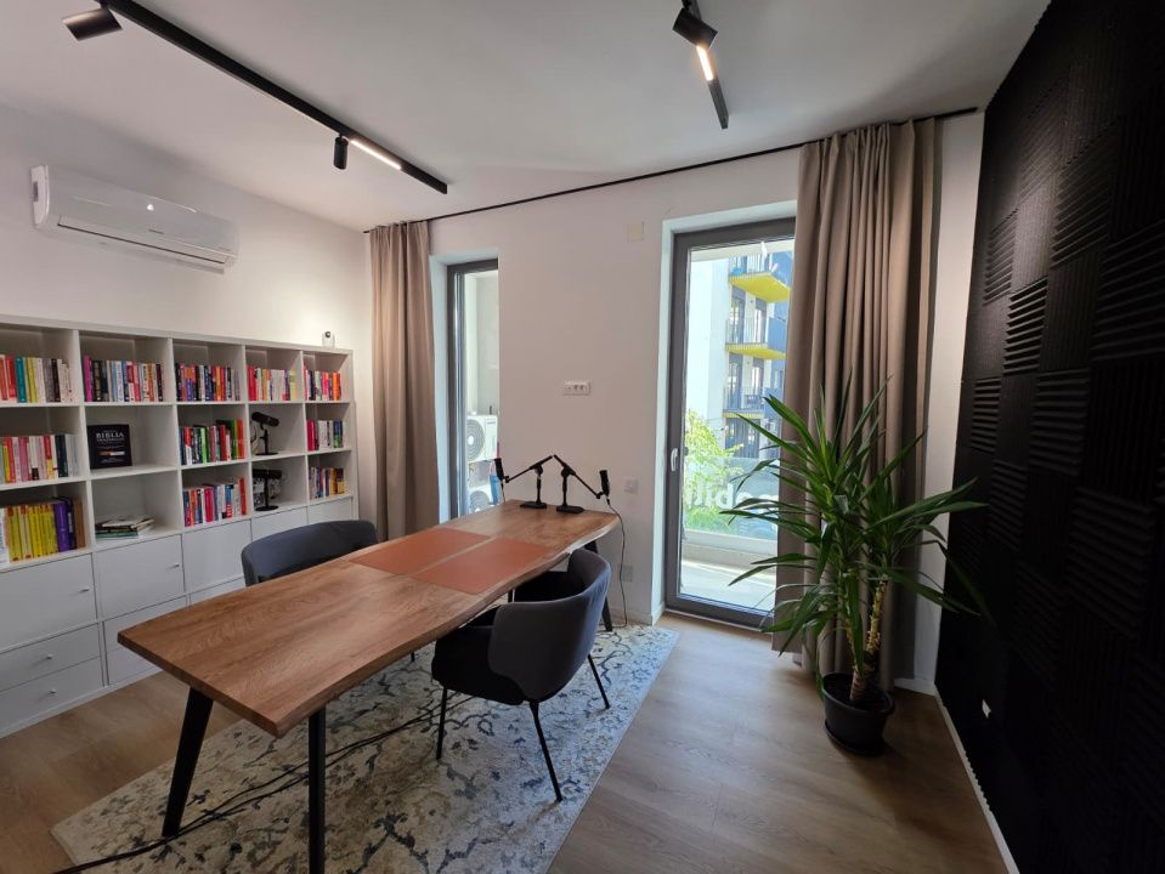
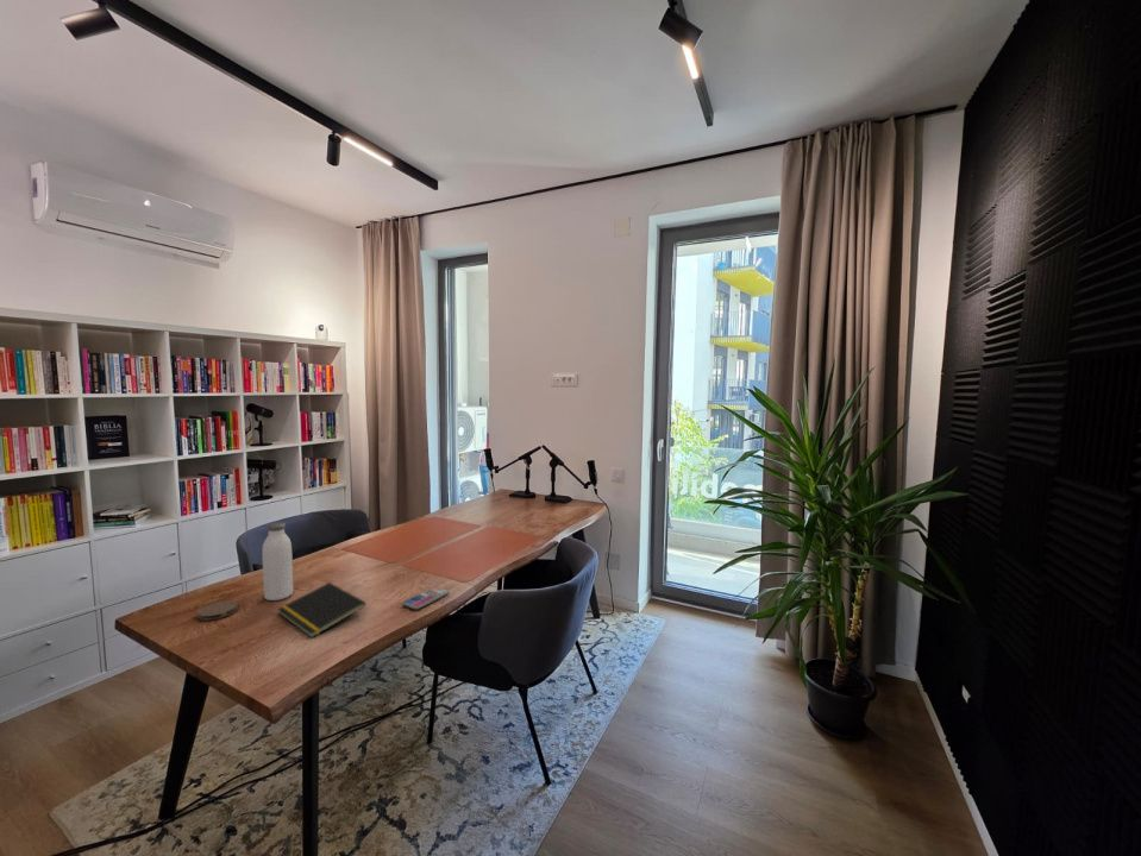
+ notepad (321, 606)
+ smartphone (426, 597)
+ coaster (218, 610)
+ water bottle (277, 559)
